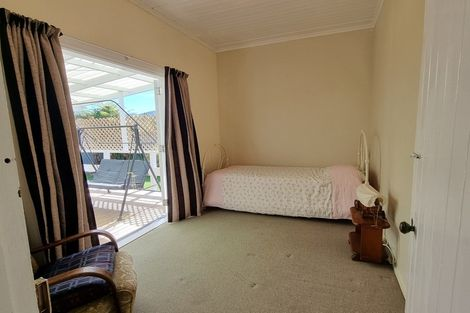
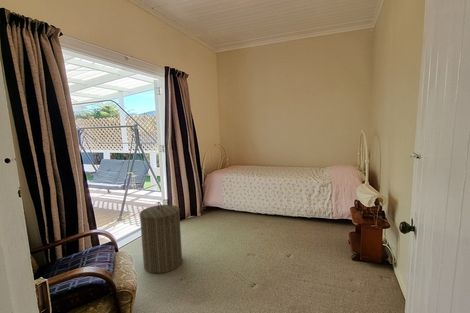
+ laundry hamper (161, 233)
